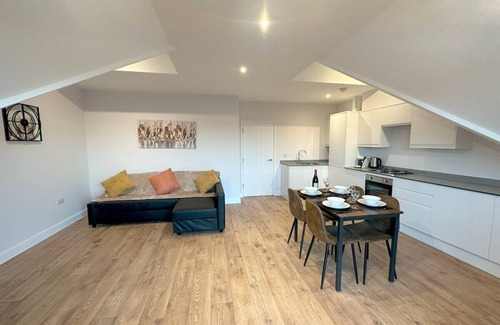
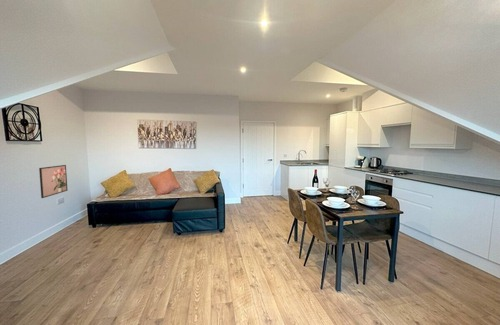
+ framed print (54, 180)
